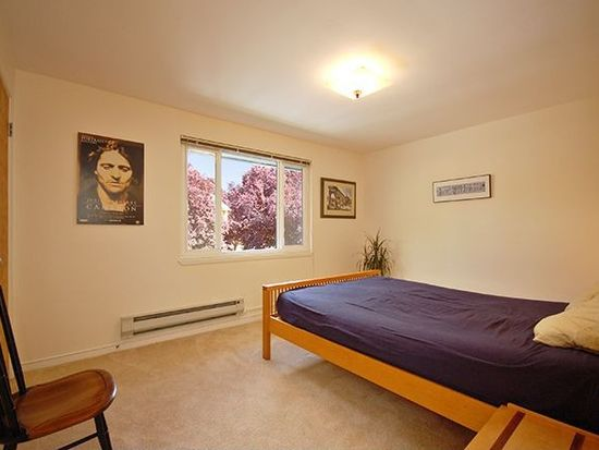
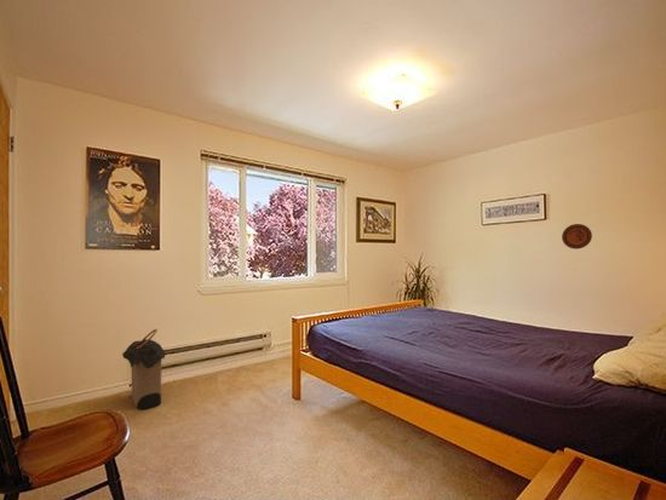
+ laundry hamper (144, 363)
+ decorative plate (576, 236)
